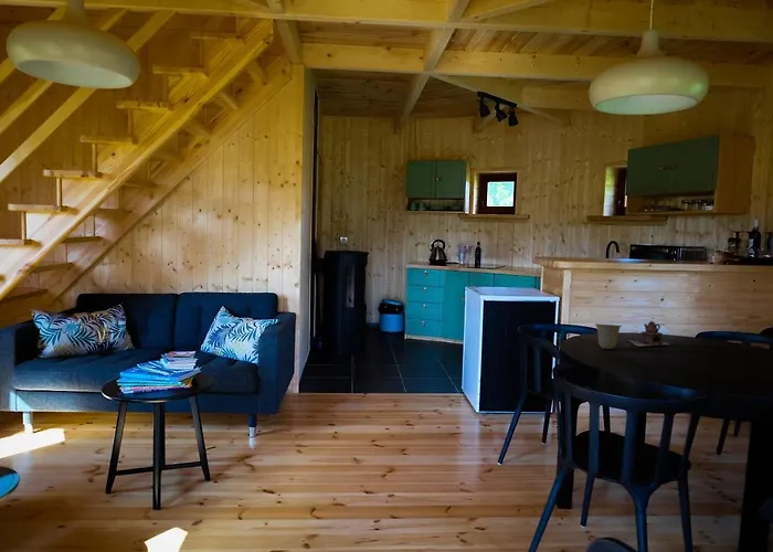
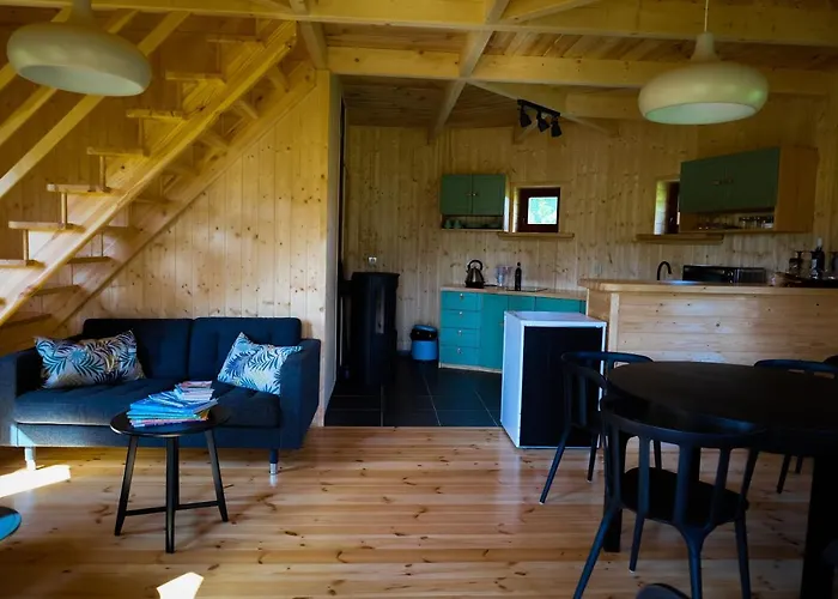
- cup (607, 336)
- teapot (650, 332)
